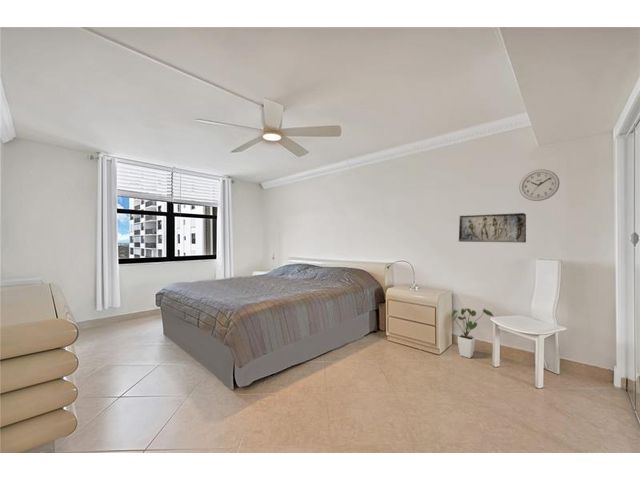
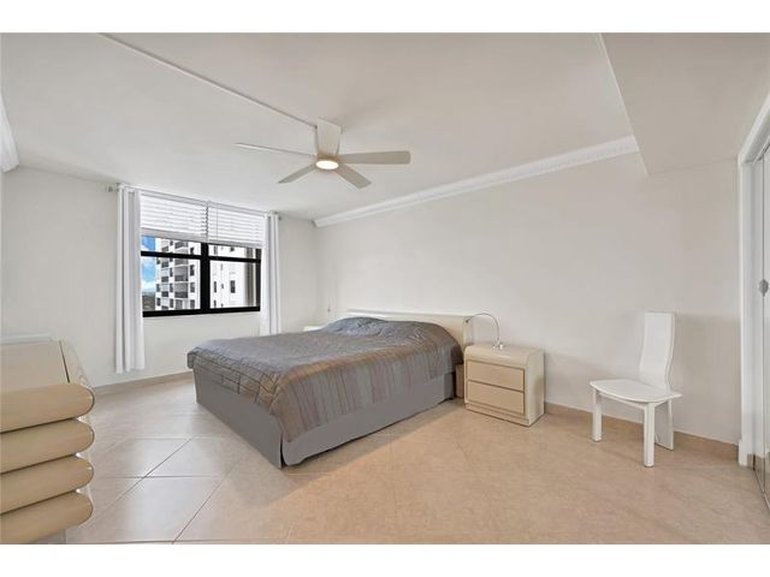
- wall clock (538, 185)
- relief sculpture (489, 228)
- house plant (469, 331)
